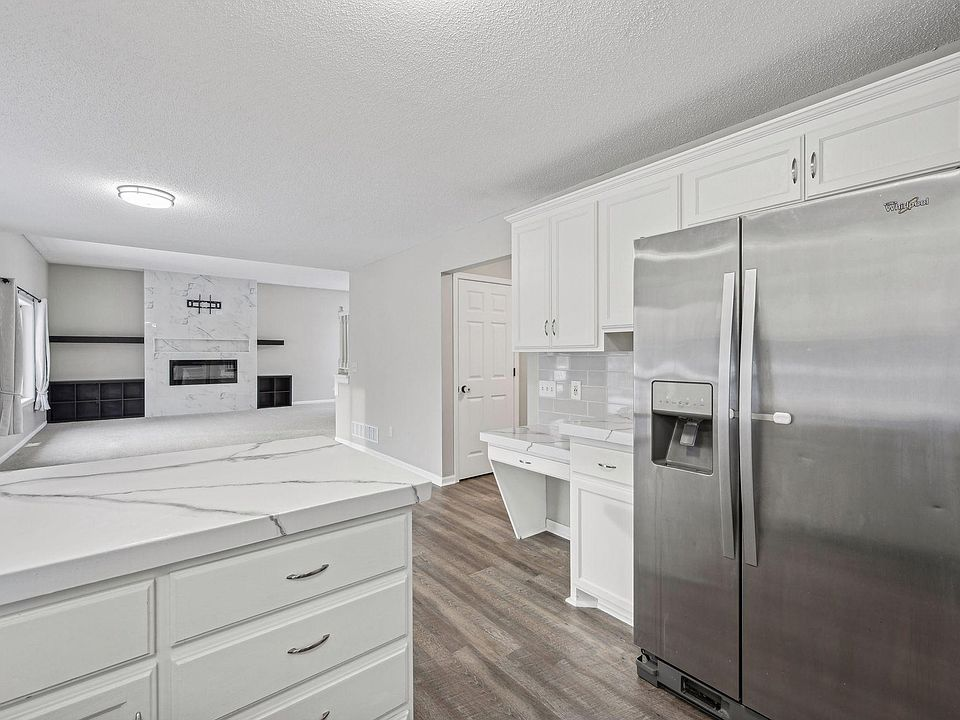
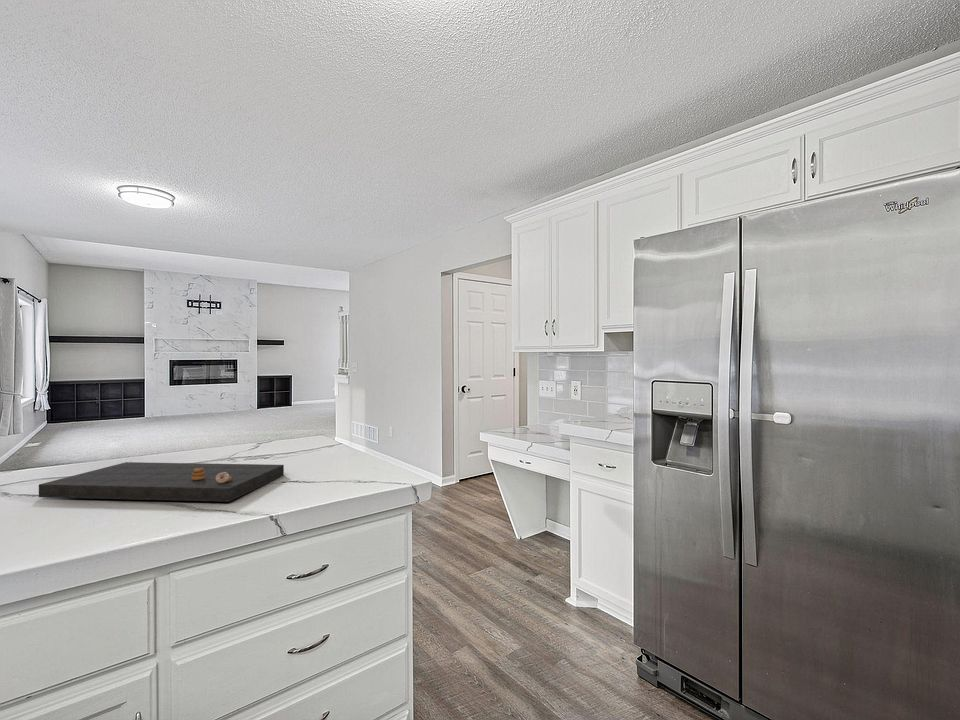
+ cutting board (171, 474)
